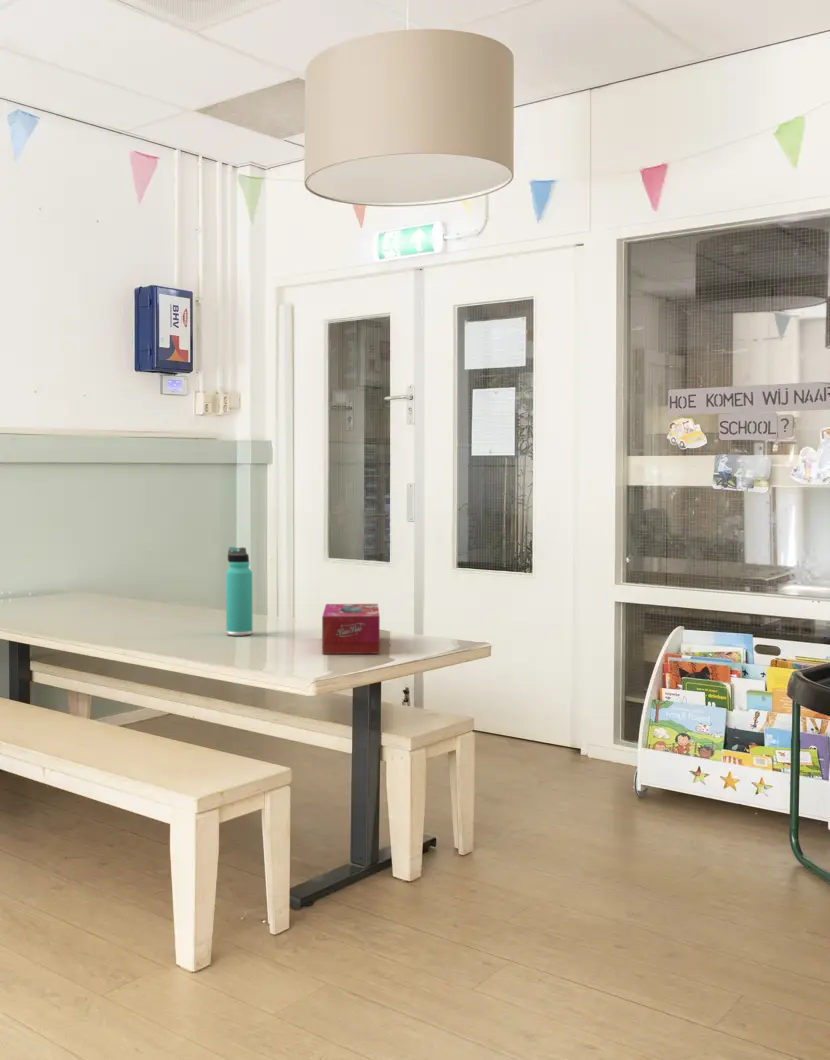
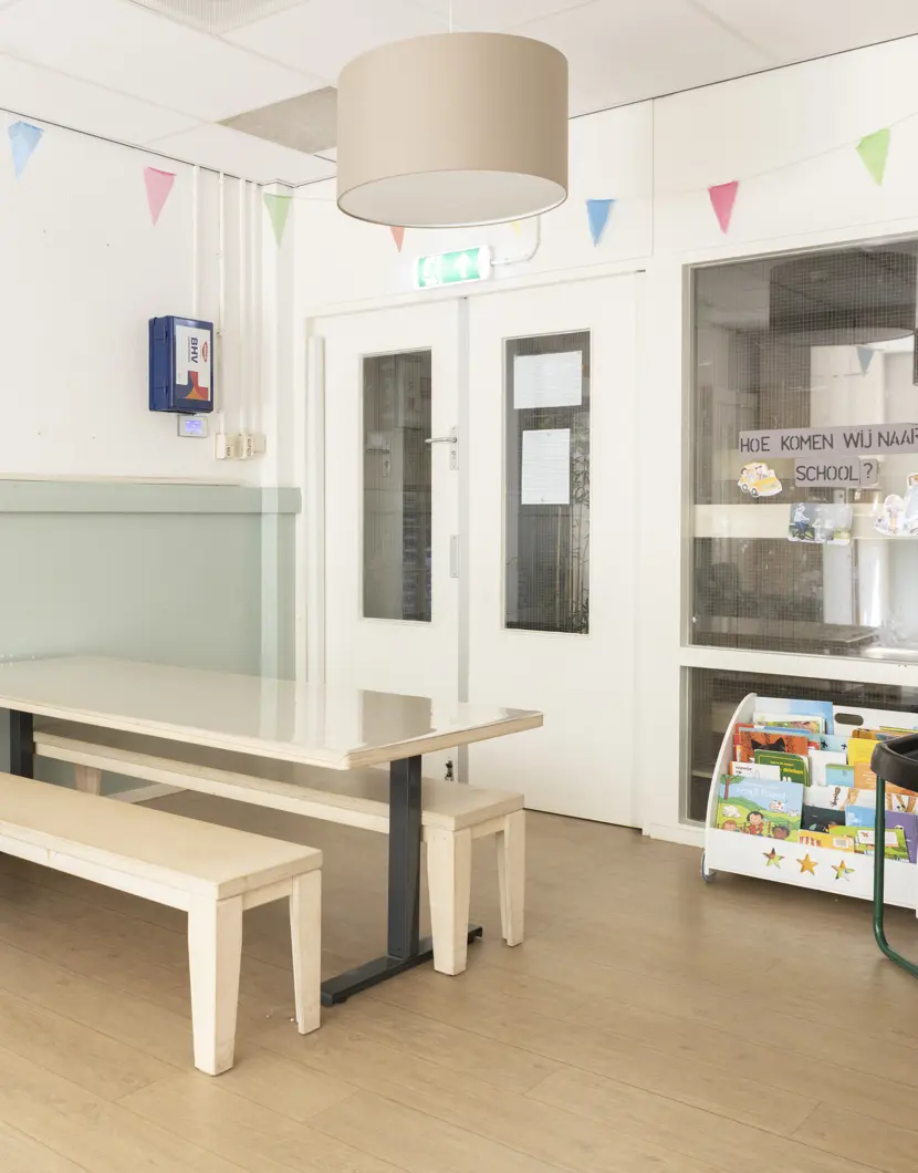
- tissue box (351, 627)
- thermos bottle (239, 590)
